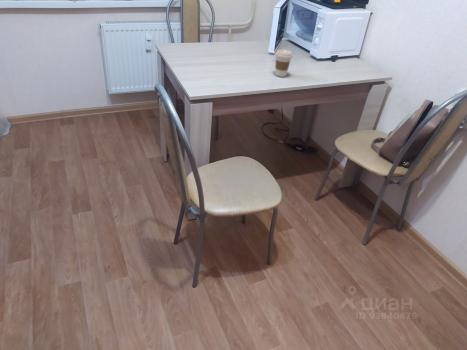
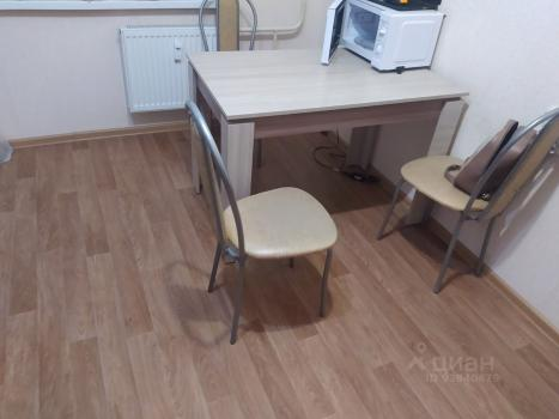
- coffee cup (282, 63)
